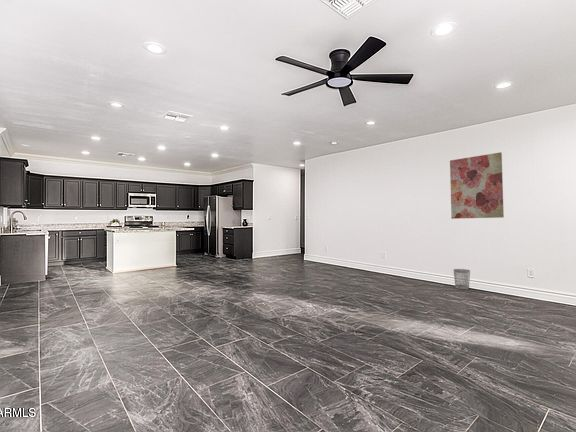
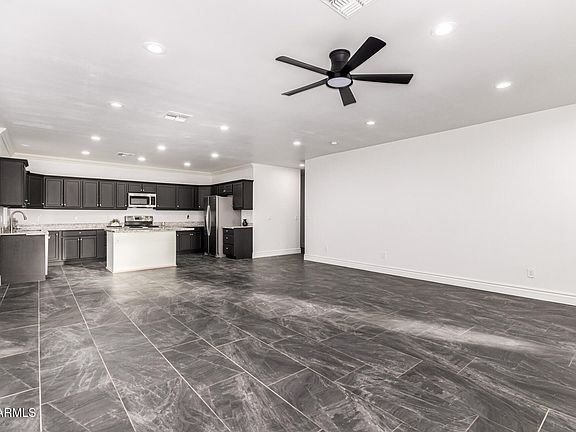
- wall art (475, 187)
- wastebasket (461, 279)
